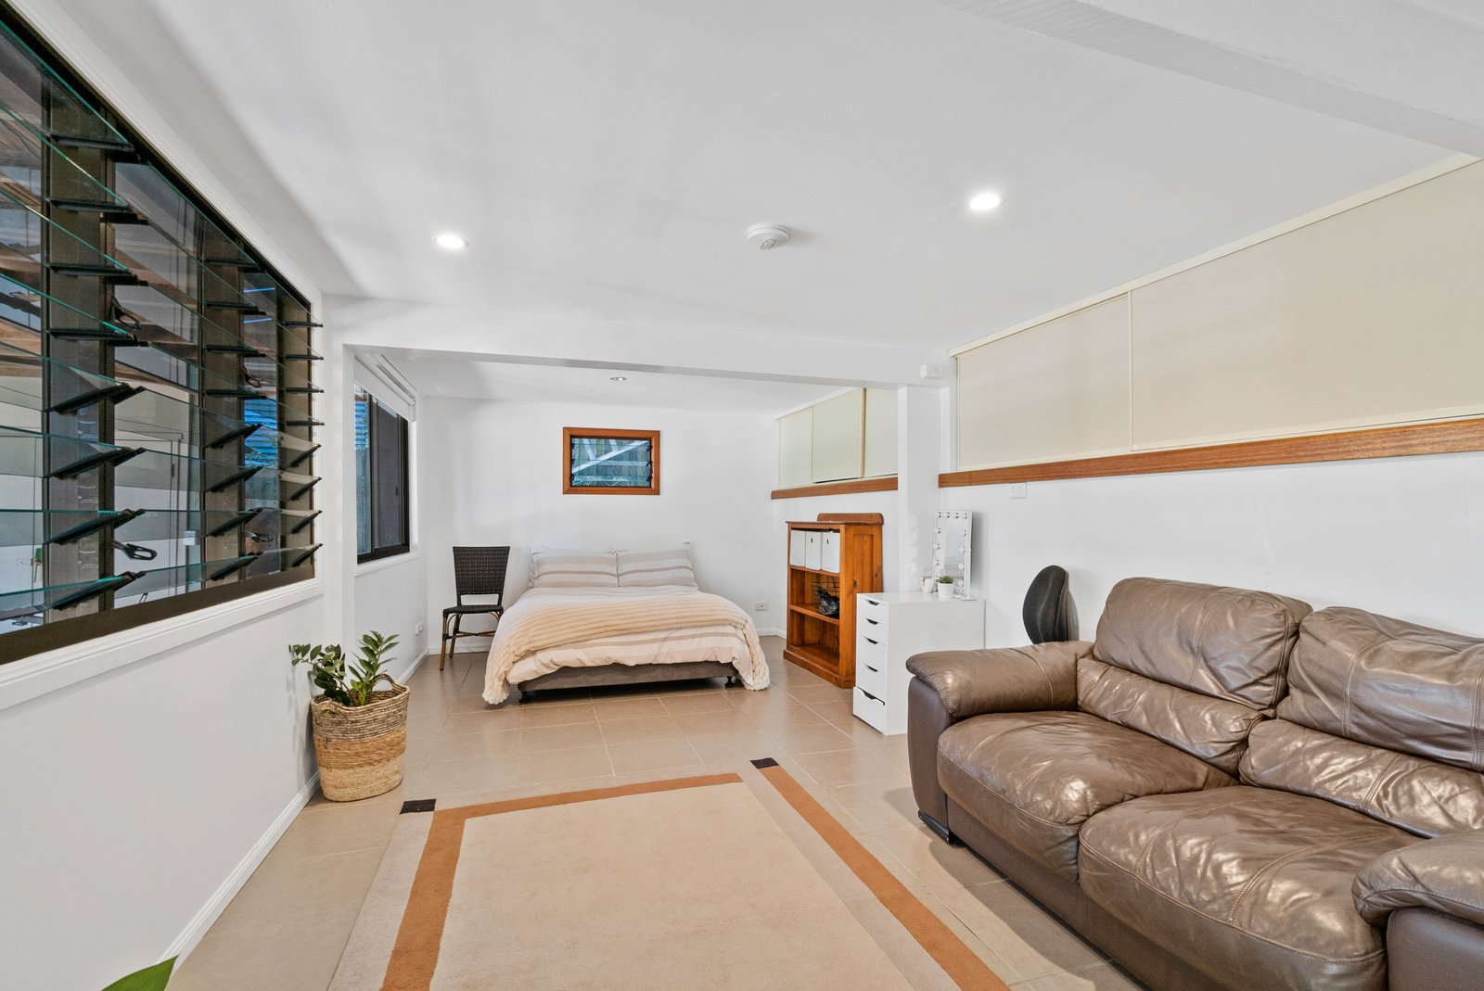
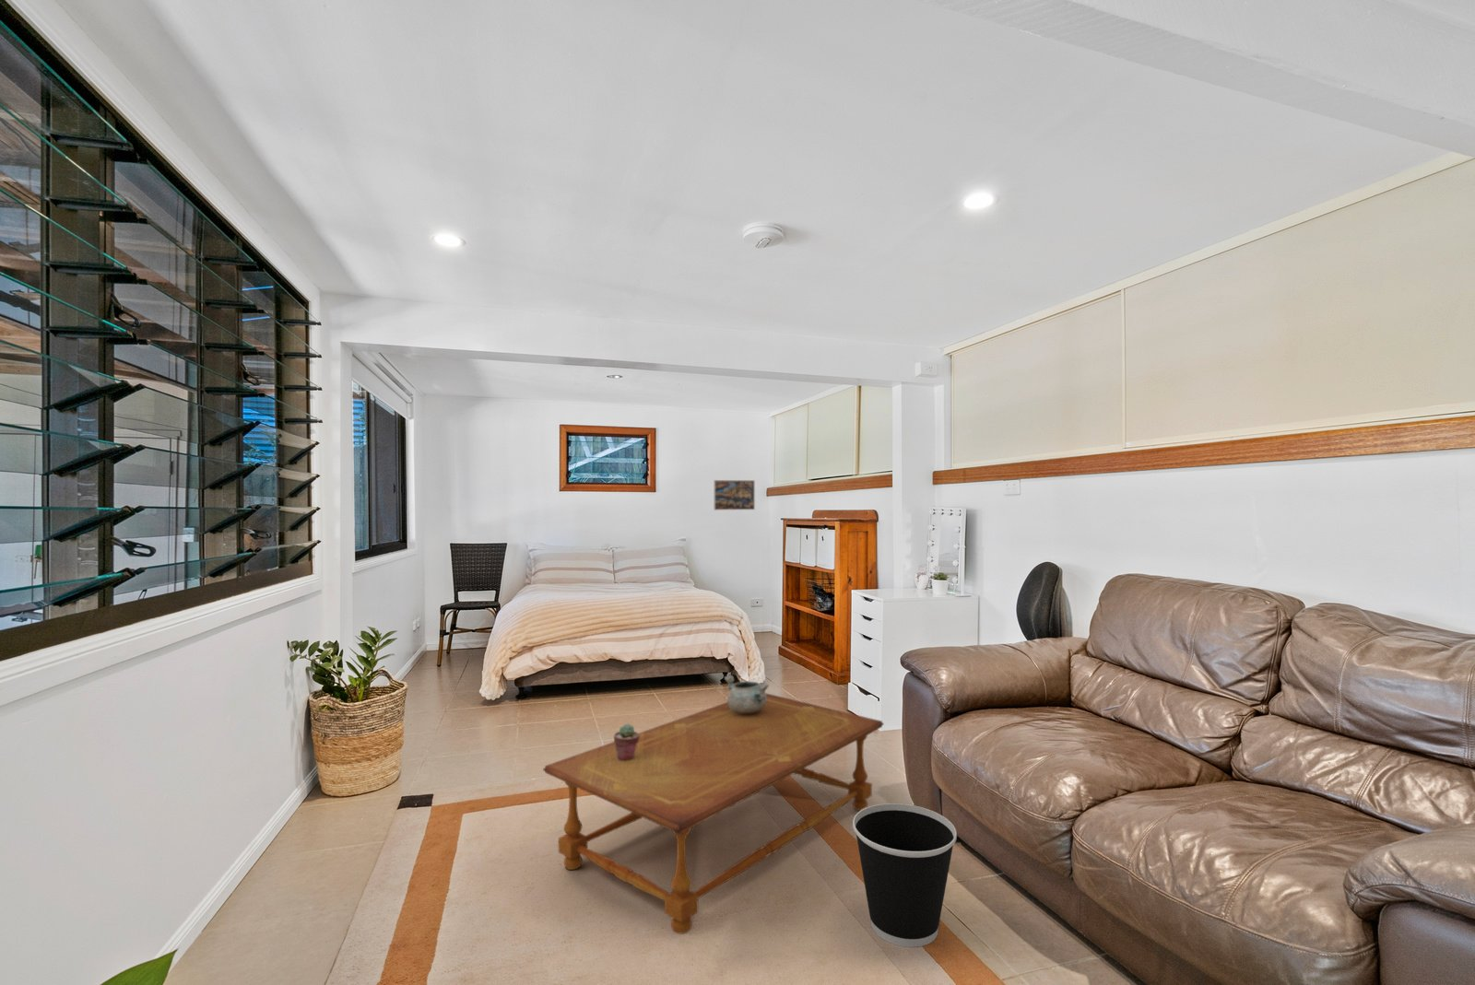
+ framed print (734, 495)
+ wastebasket (903, 875)
+ potted succulent (626, 740)
+ decorative bowl (747, 694)
+ coffee table (728, 788)
